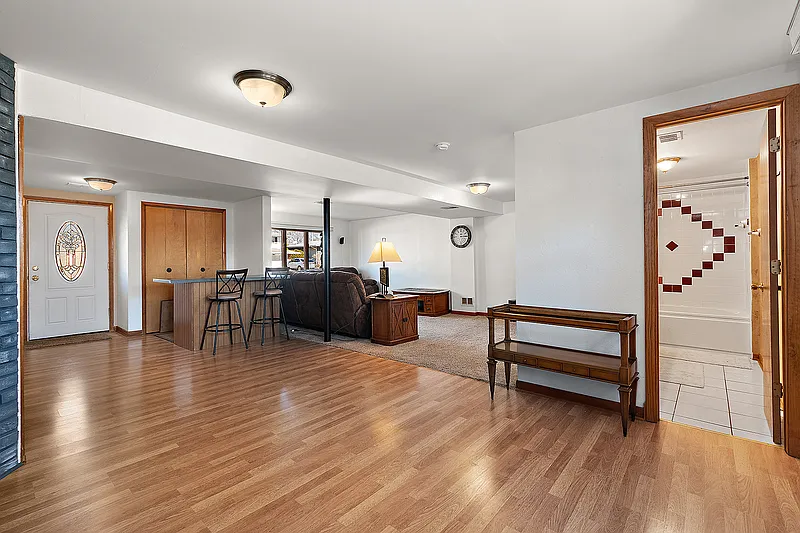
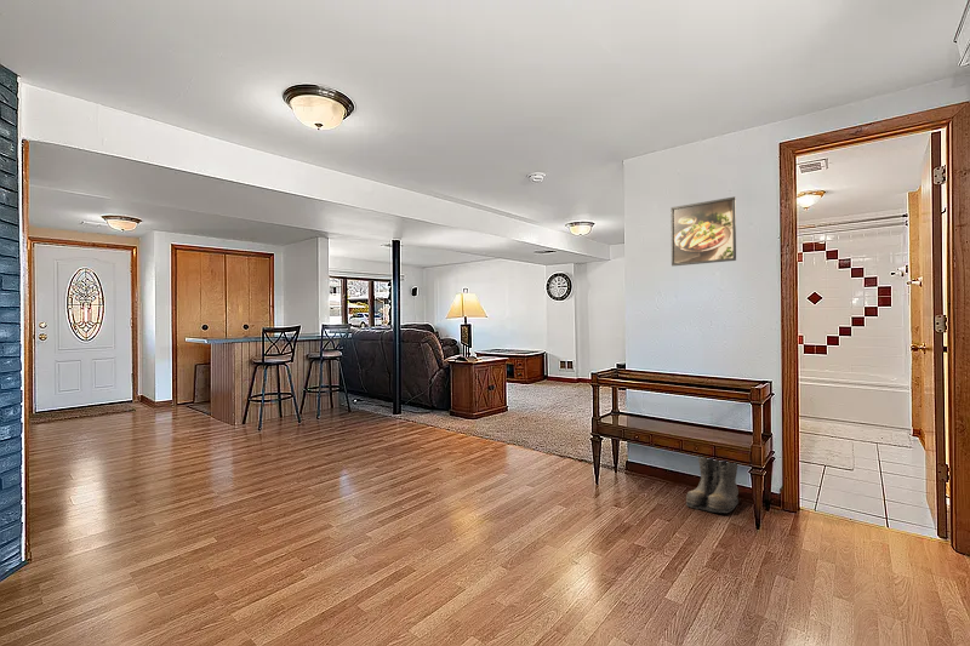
+ boots (713, 476)
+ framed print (702, 233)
